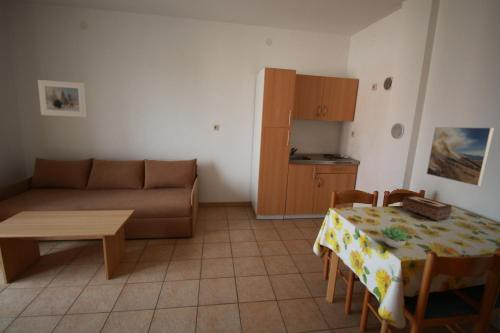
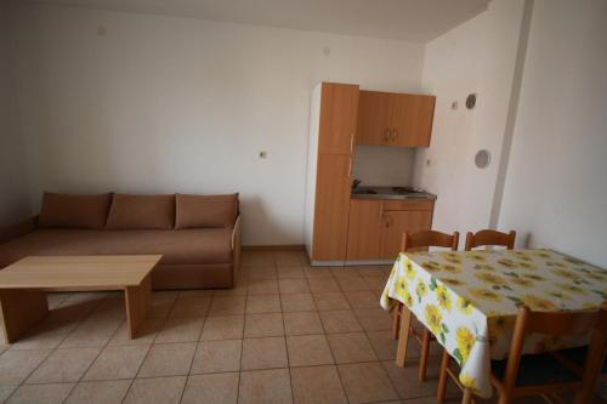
- tissue box (425, 207)
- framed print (62, 99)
- succulent plant (394, 237)
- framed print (455, 153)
